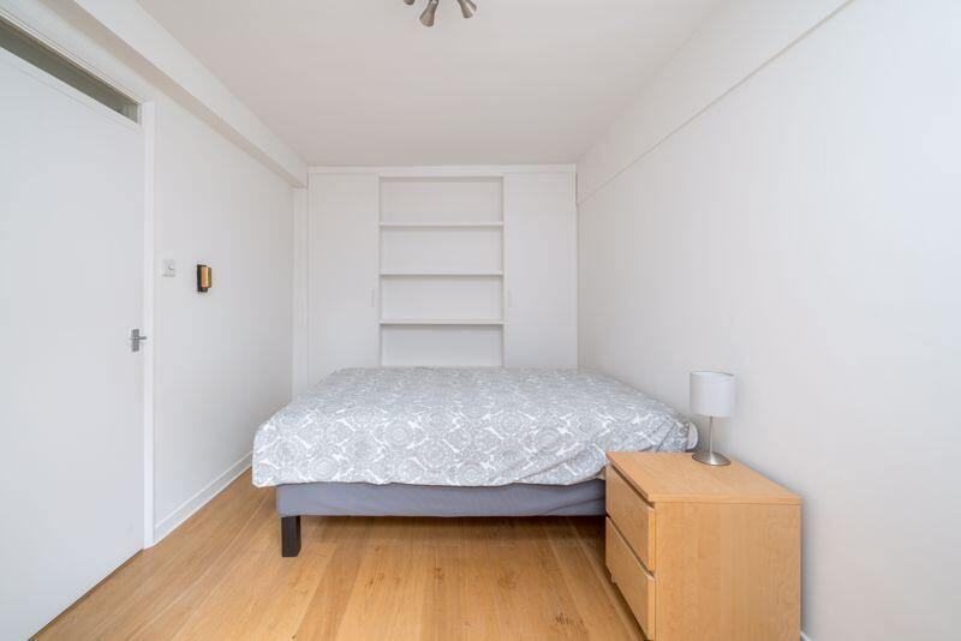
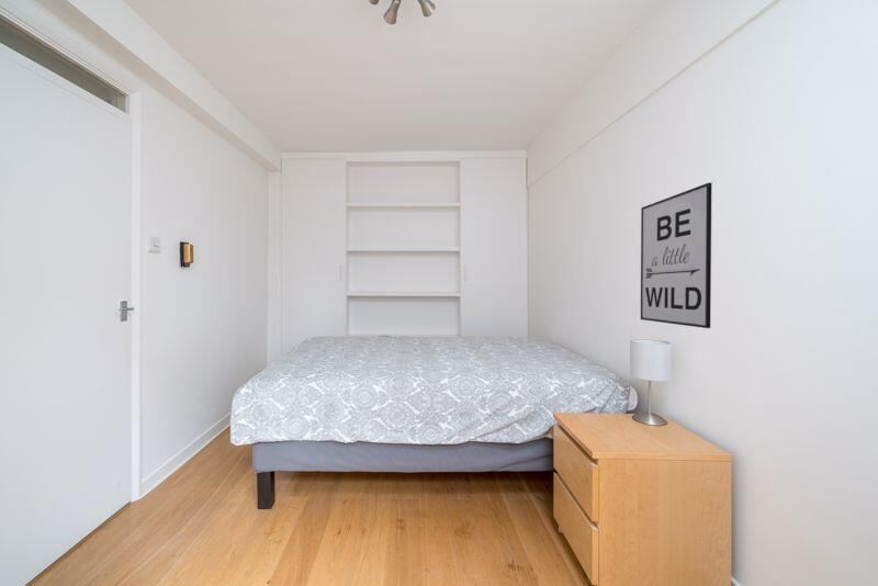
+ wall art (671, 260)
